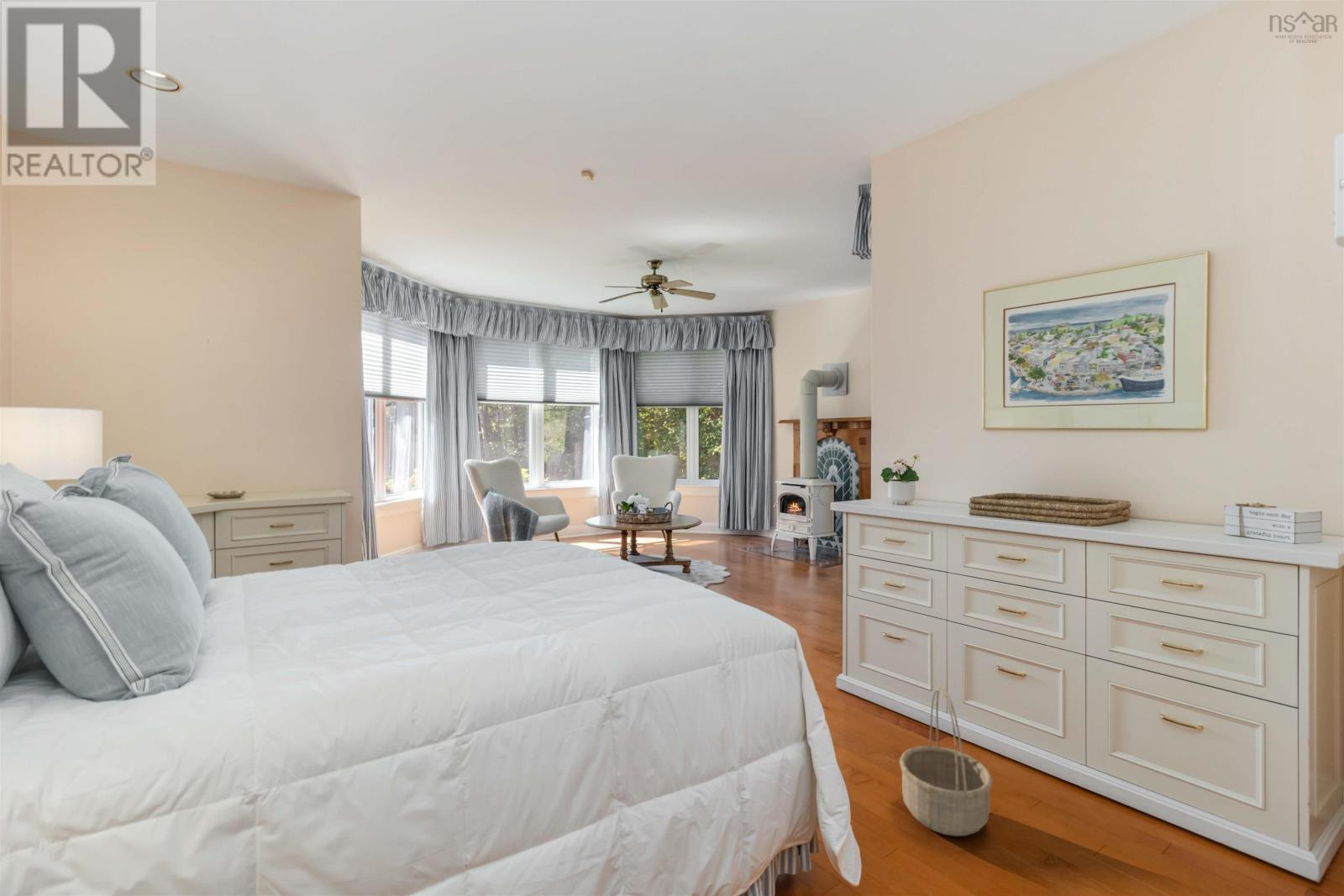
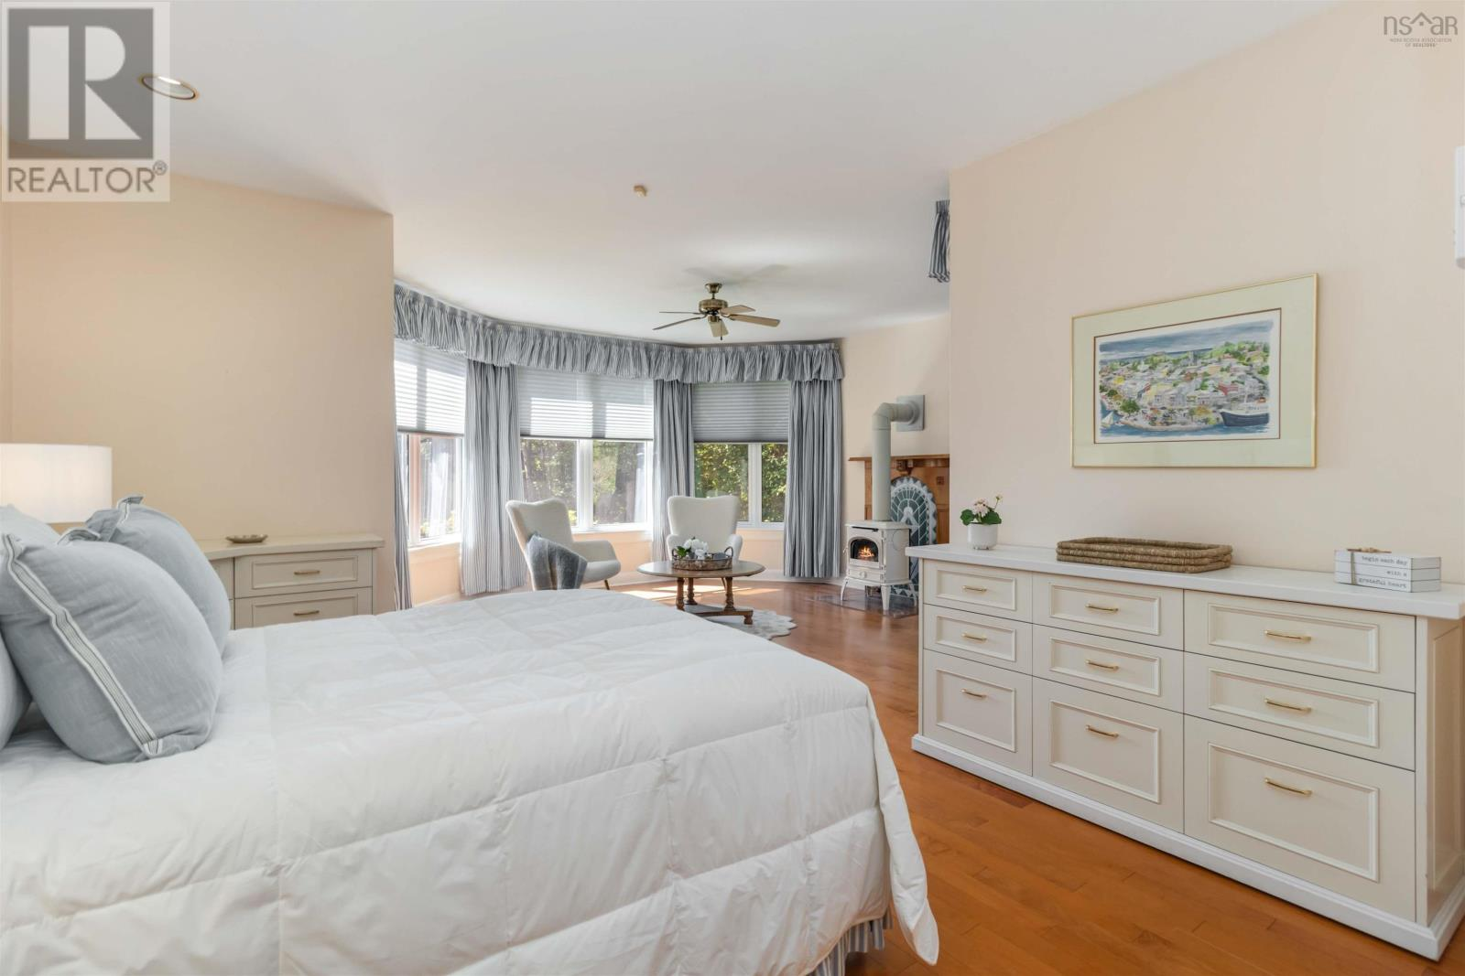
- basket (944, 752)
